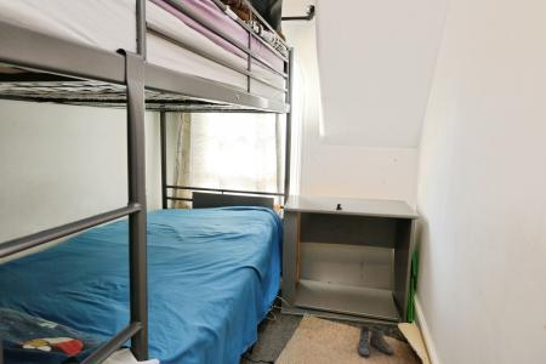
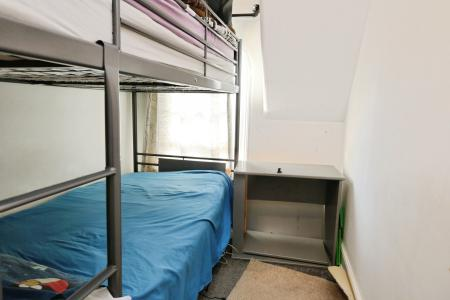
- boots (371, 340)
